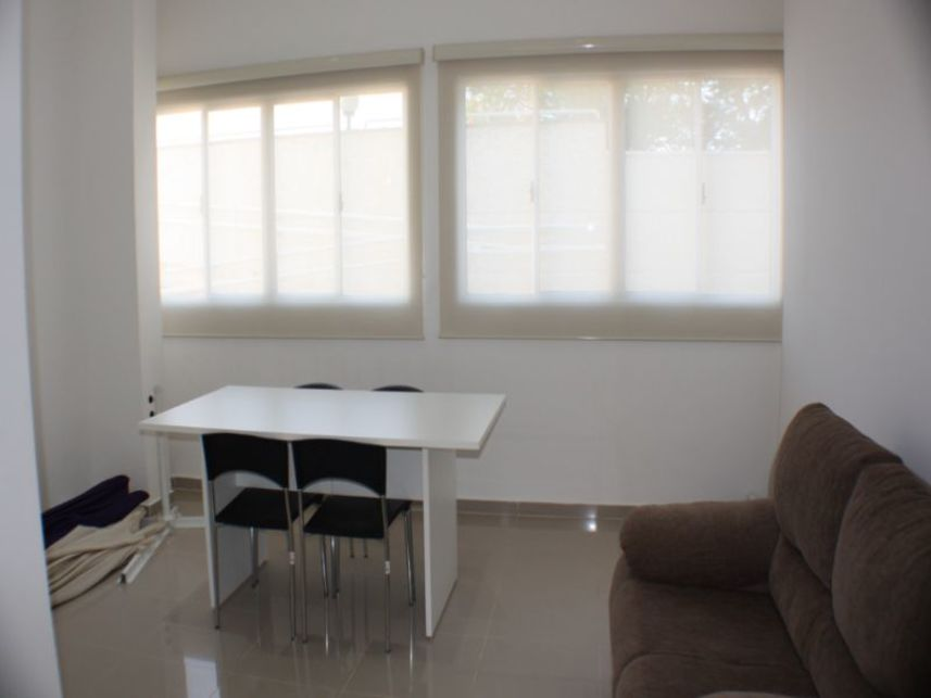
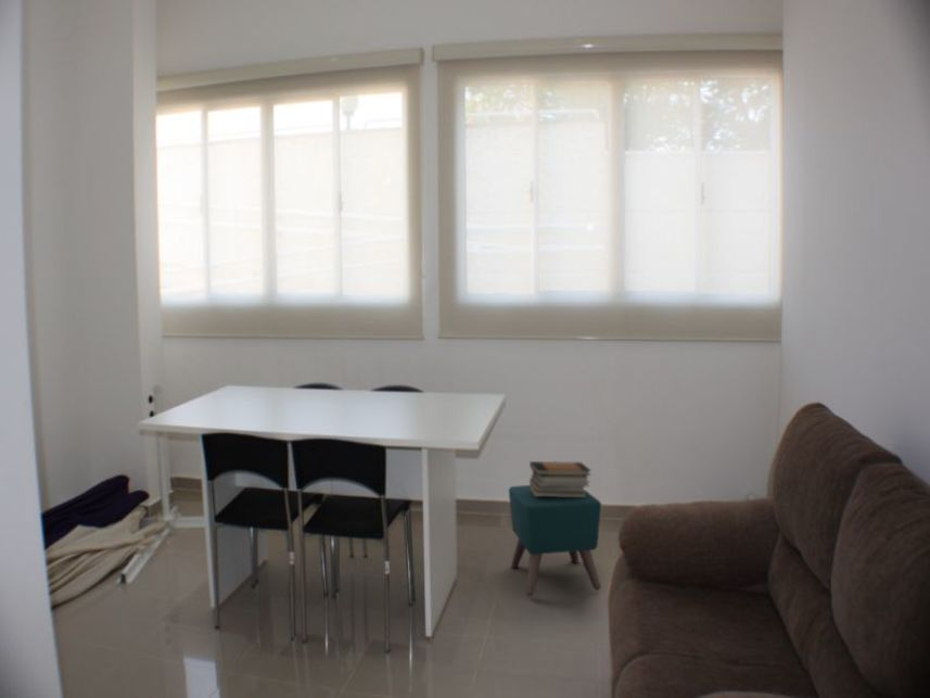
+ book stack (558, 480)
+ ottoman (552, 535)
